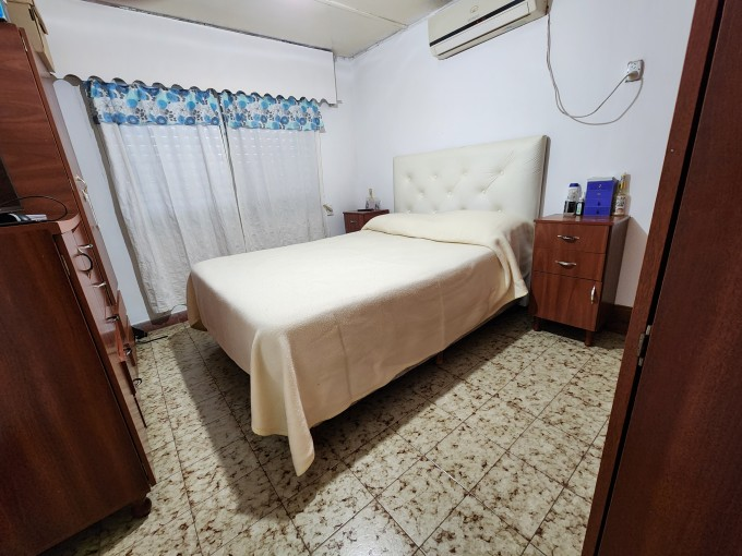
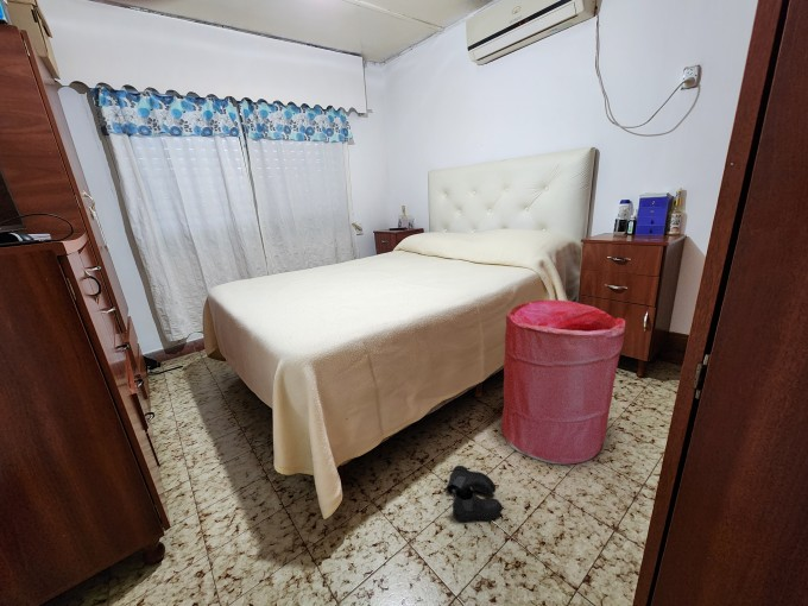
+ boots (469, 484)
+ laundry hamper (557, 374)
